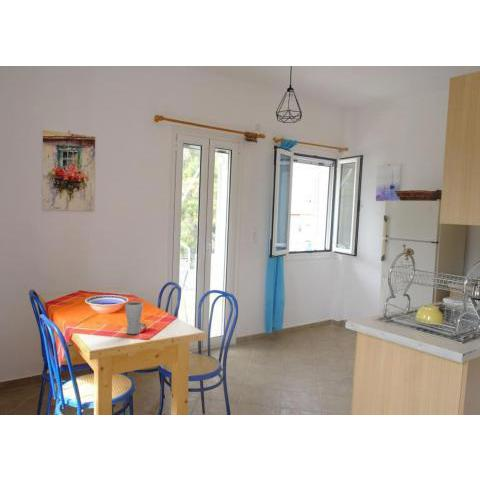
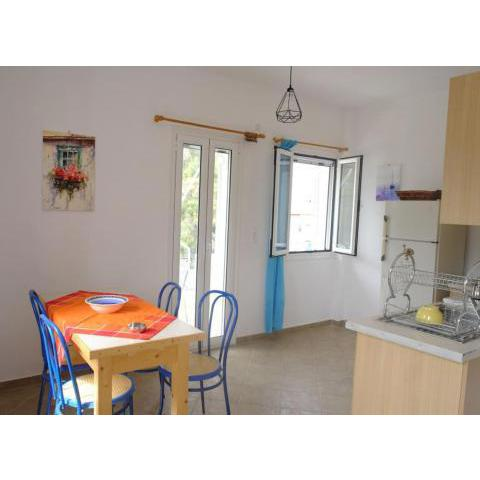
- drinking glass (133, 318)
